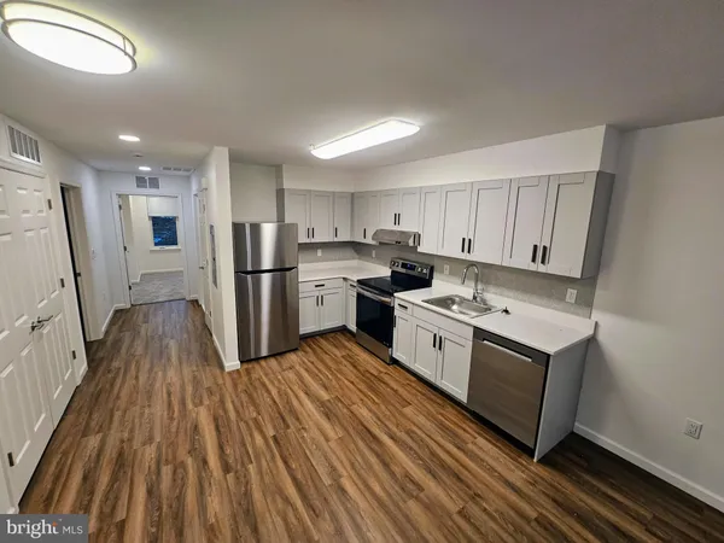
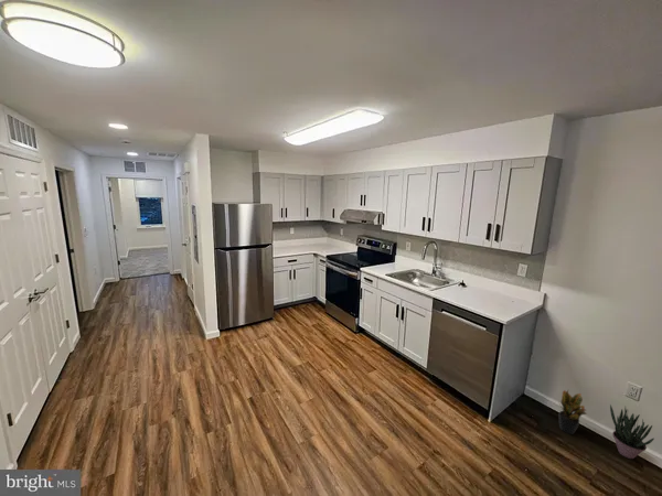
+ potted plant (572, 411)
+ potted plant (628, 433)
